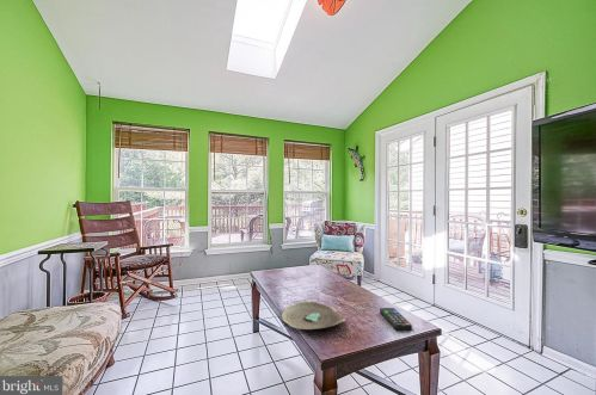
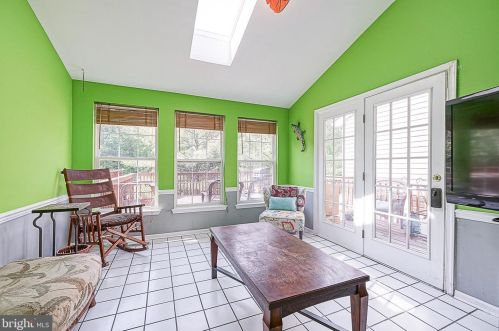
- remote control (394, 317)
- decorative bowl (312, 314)
